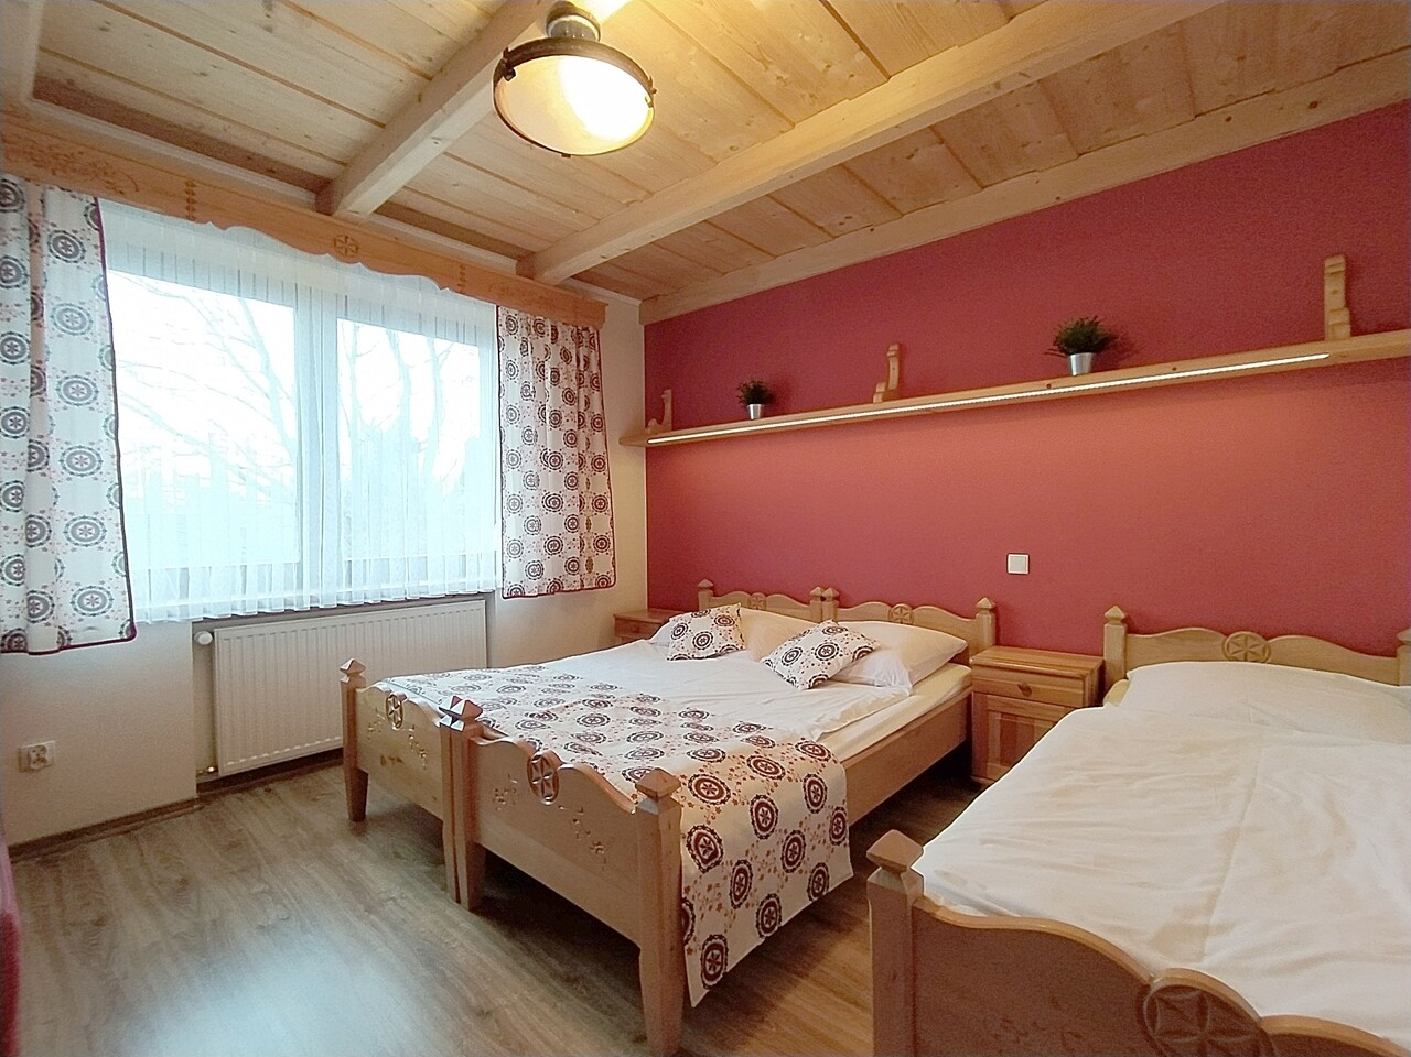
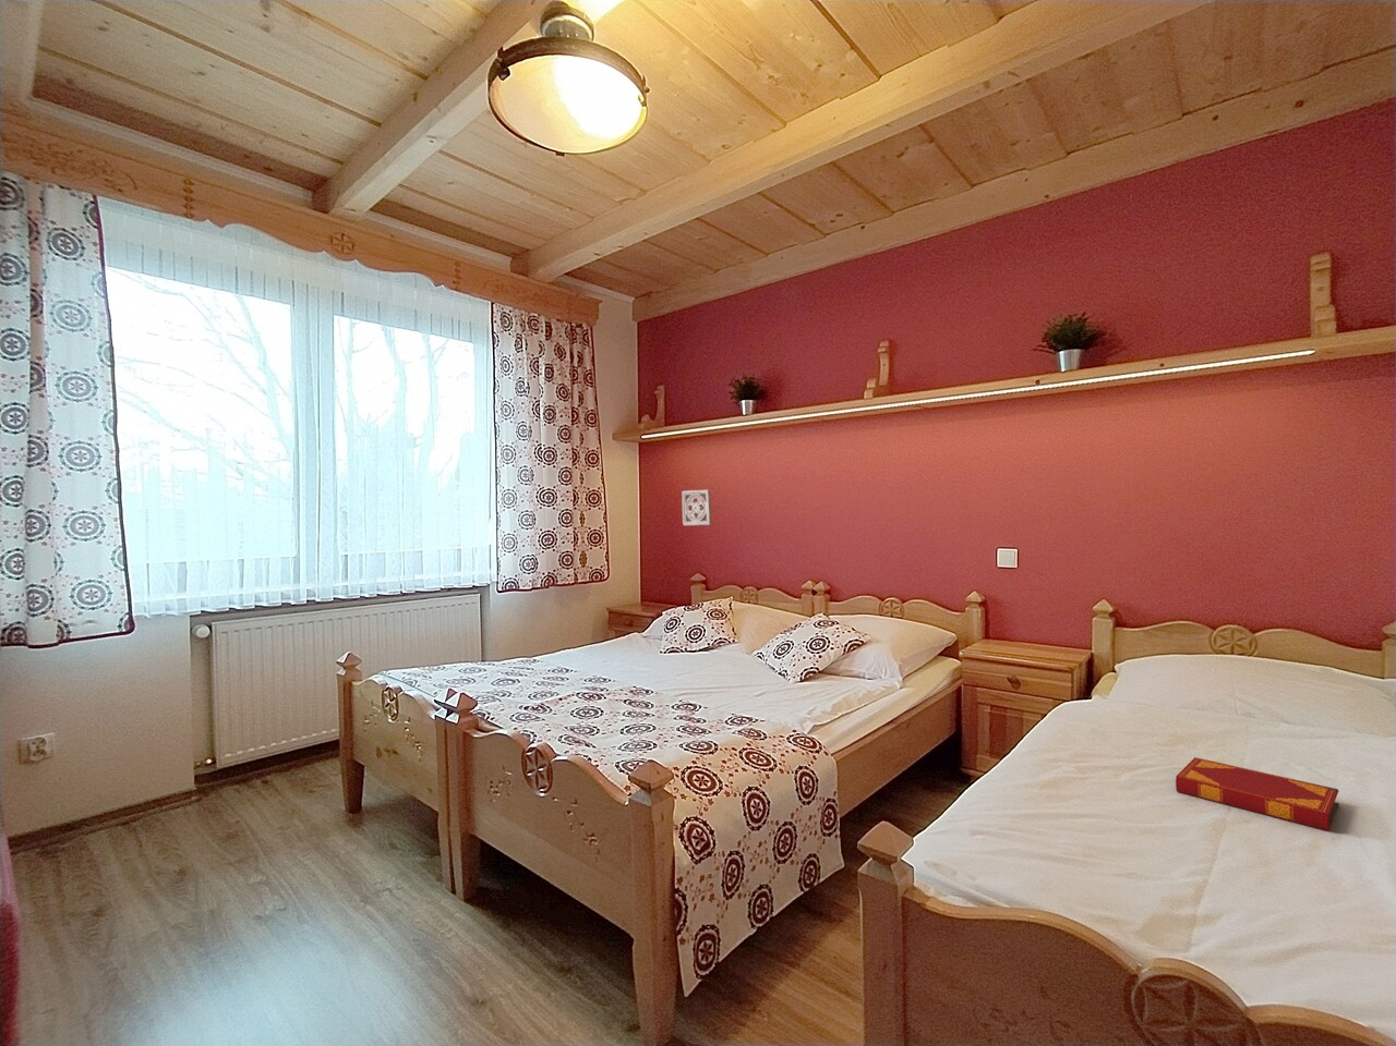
+ hardback book (1254, 790)
+ wall ornament (696, 507)
